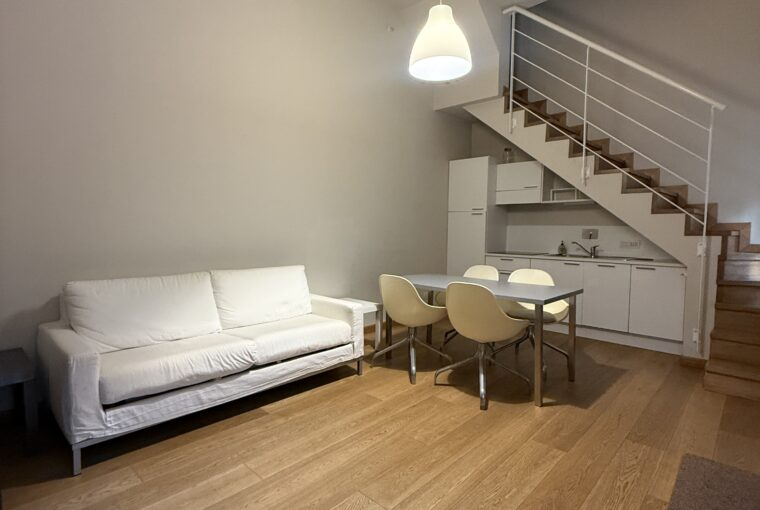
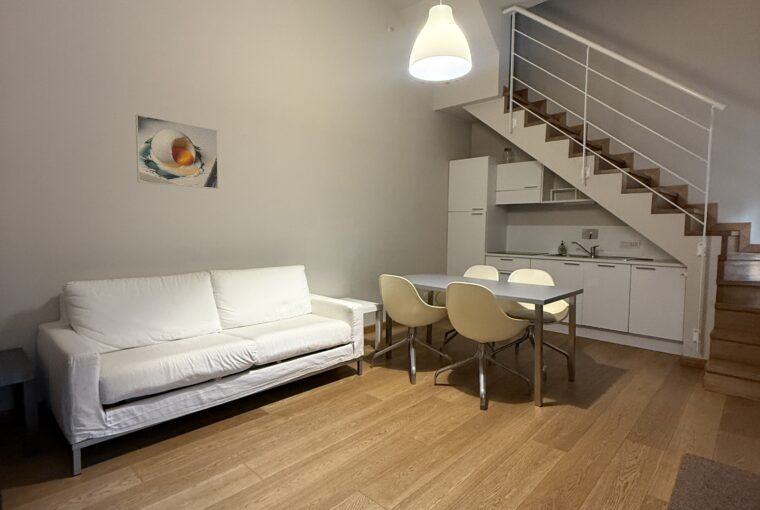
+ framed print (179, 154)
